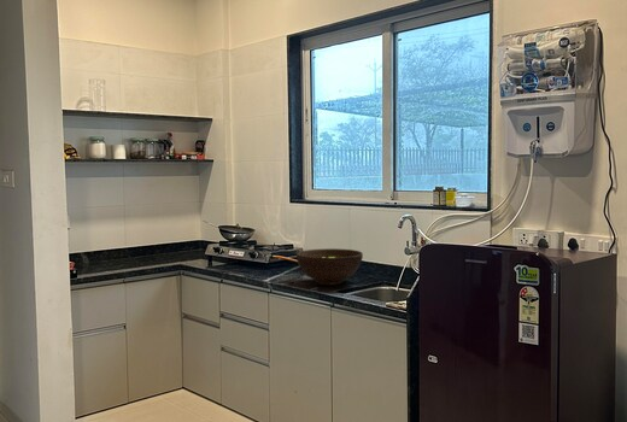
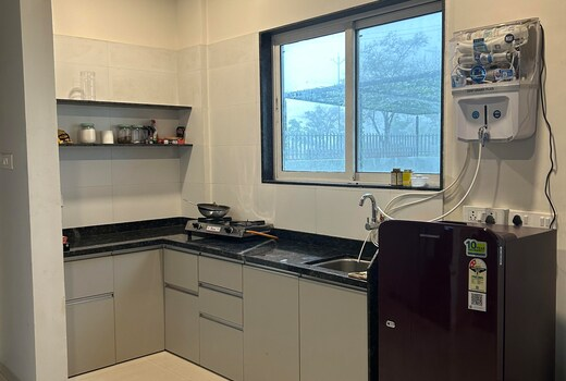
- fruit bowl (329, 268)
